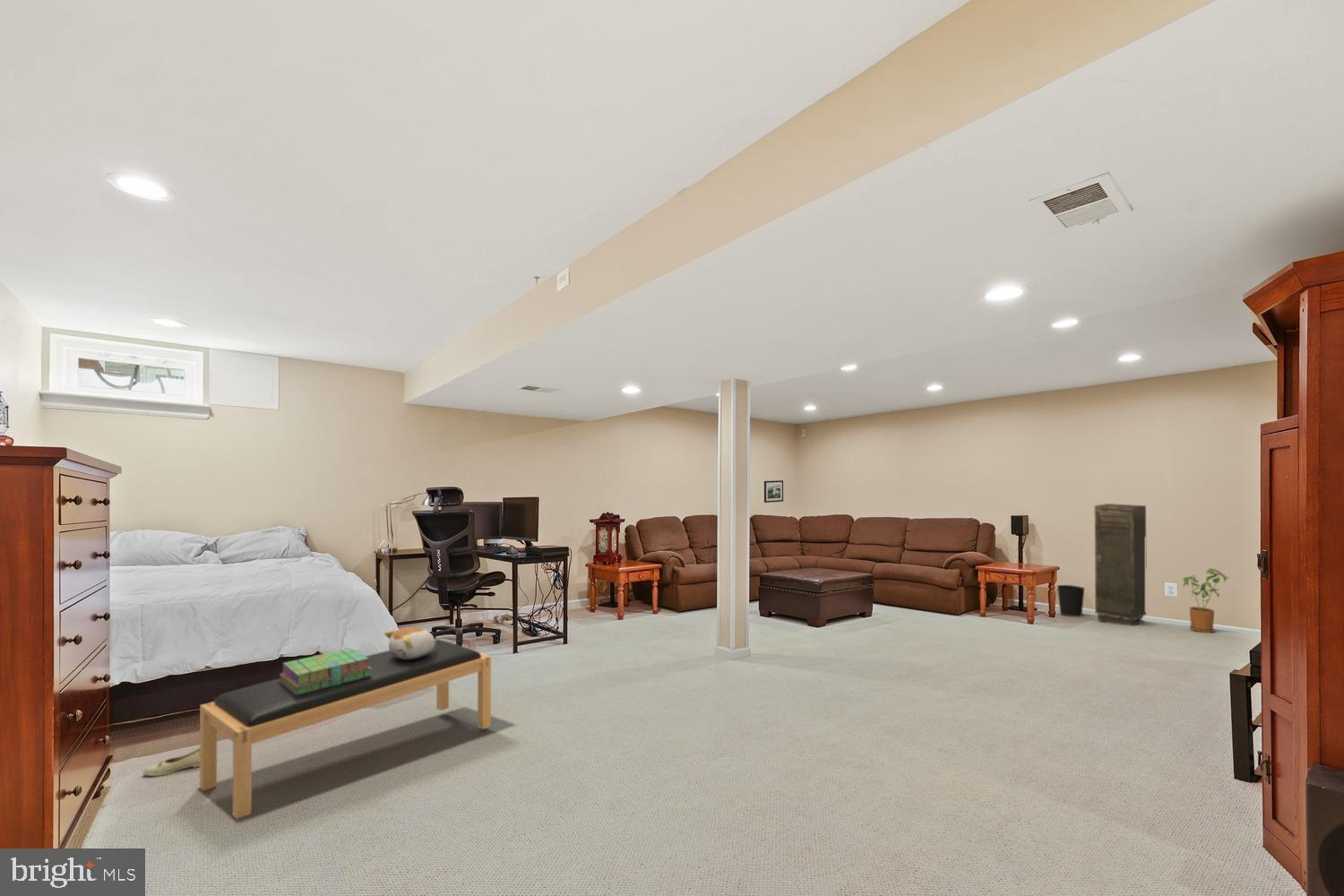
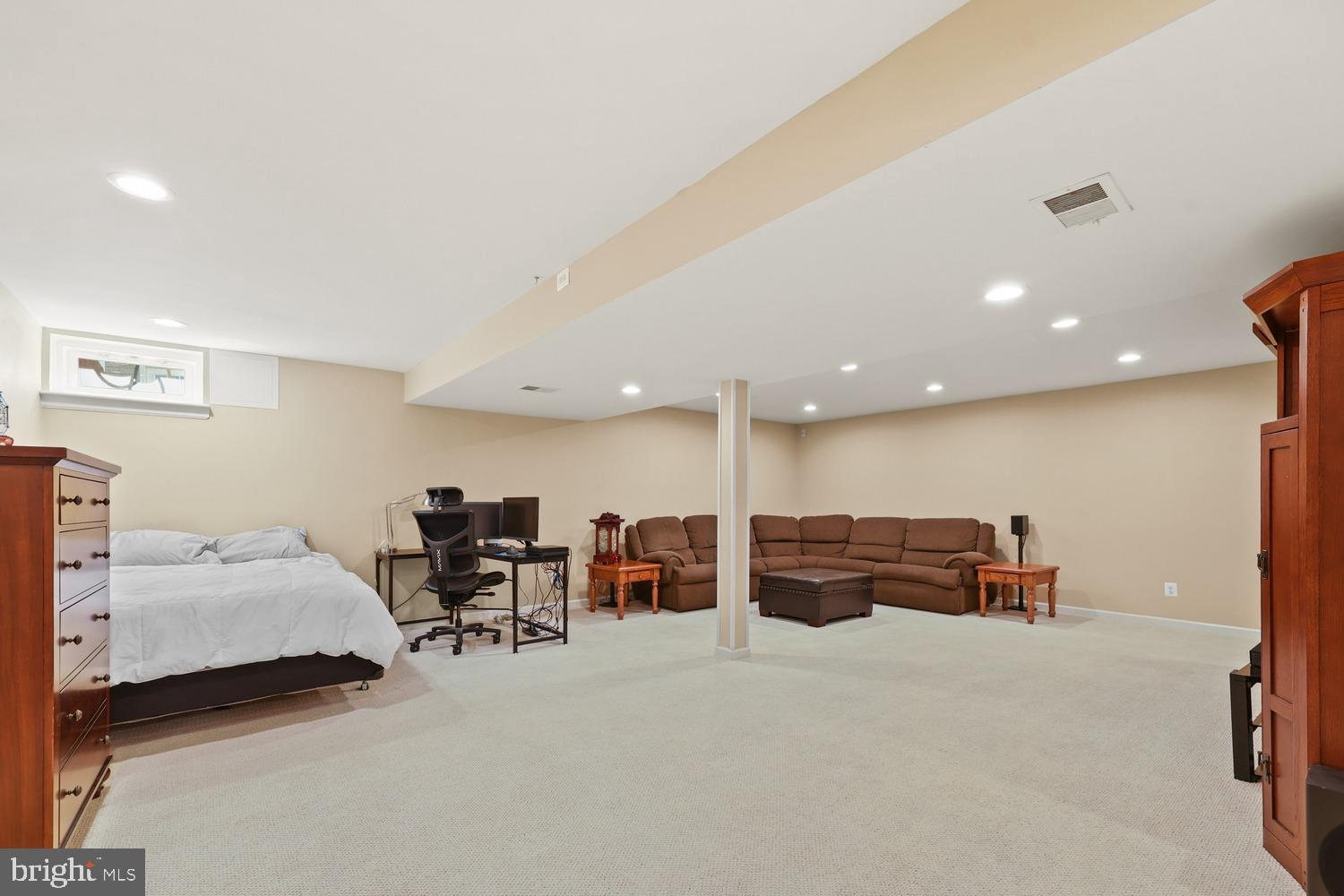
- house plant (1202, 599)
- picture frame (773, 491)
- wastebasket (1071, 600)
- stack of books (325, 669)
- bench (360, 709)
- storage cabinet (1120, 563)
- plush toy (415, 640)
- shoe (178, 759)
